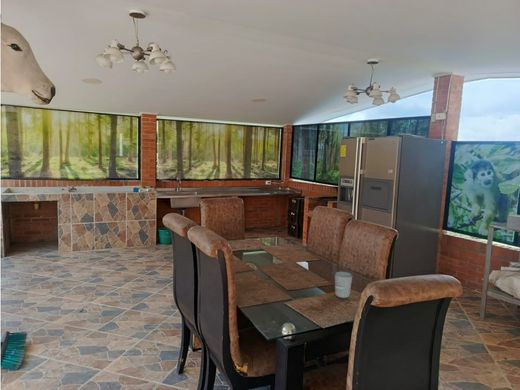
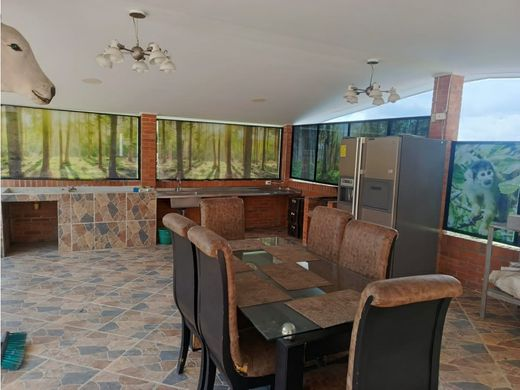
- cup (342, 285)
